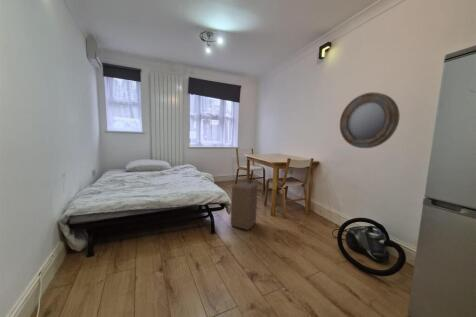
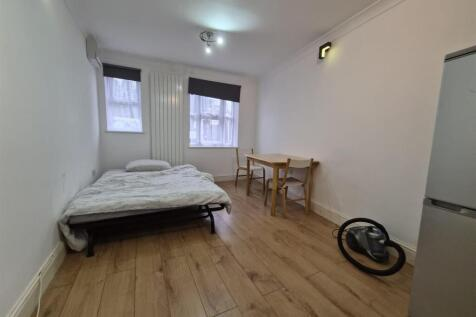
- wooden block (244, 204)
- home mirror (365, 121)
